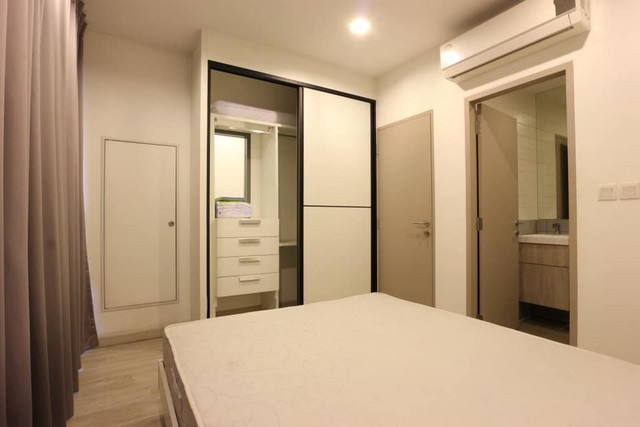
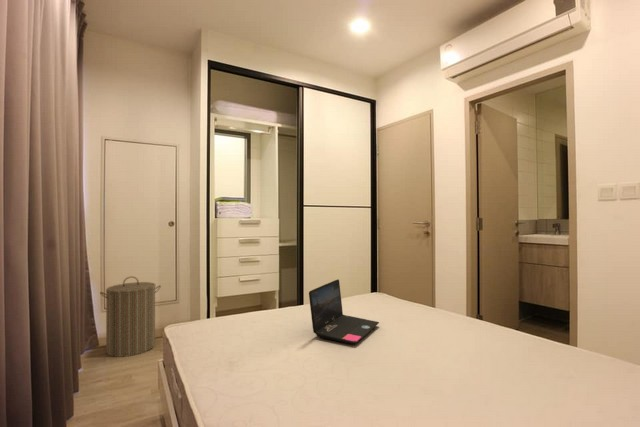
+ laundry hamper (131, 312)
+ laptop (341, 308)
